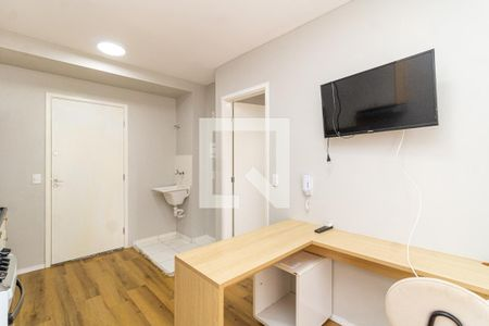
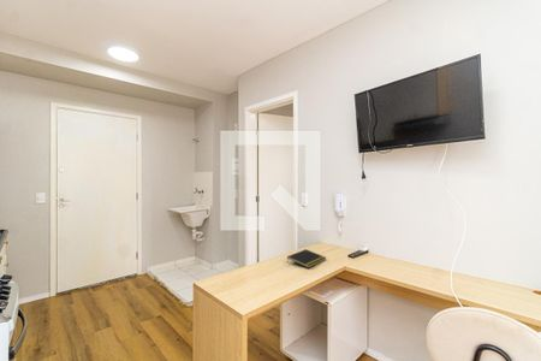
+ notepad (307, 258)
